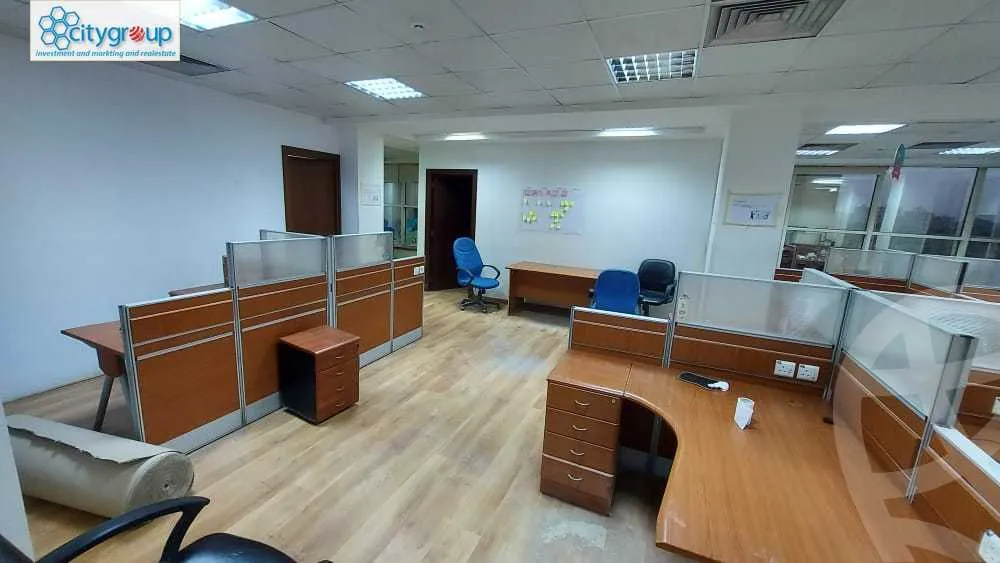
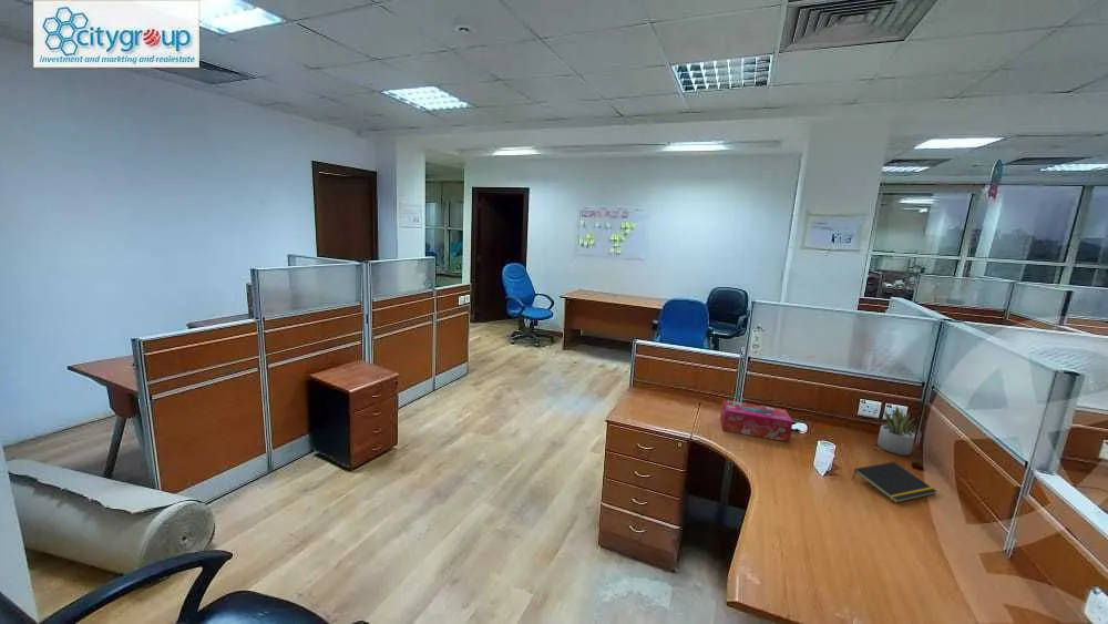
+ tissue box (753, 419)
+ succulent plant (897, 428)
+ notepad (894, 481)
